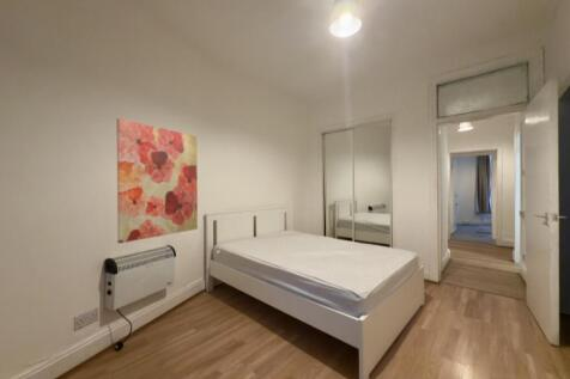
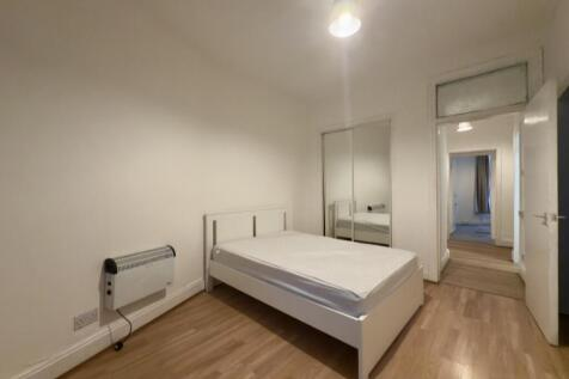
- wall art (163, 182)
